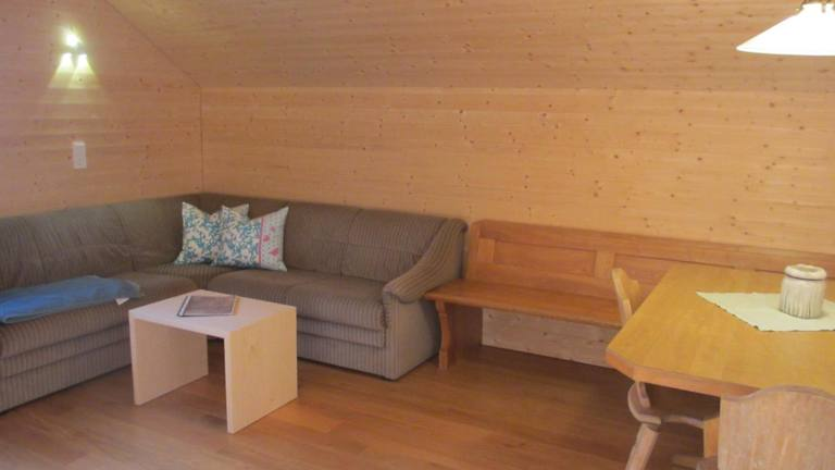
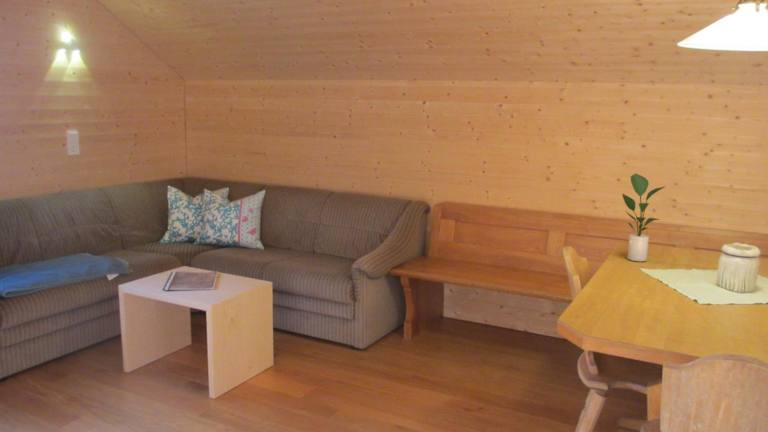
+ potted plant (638, 217)
